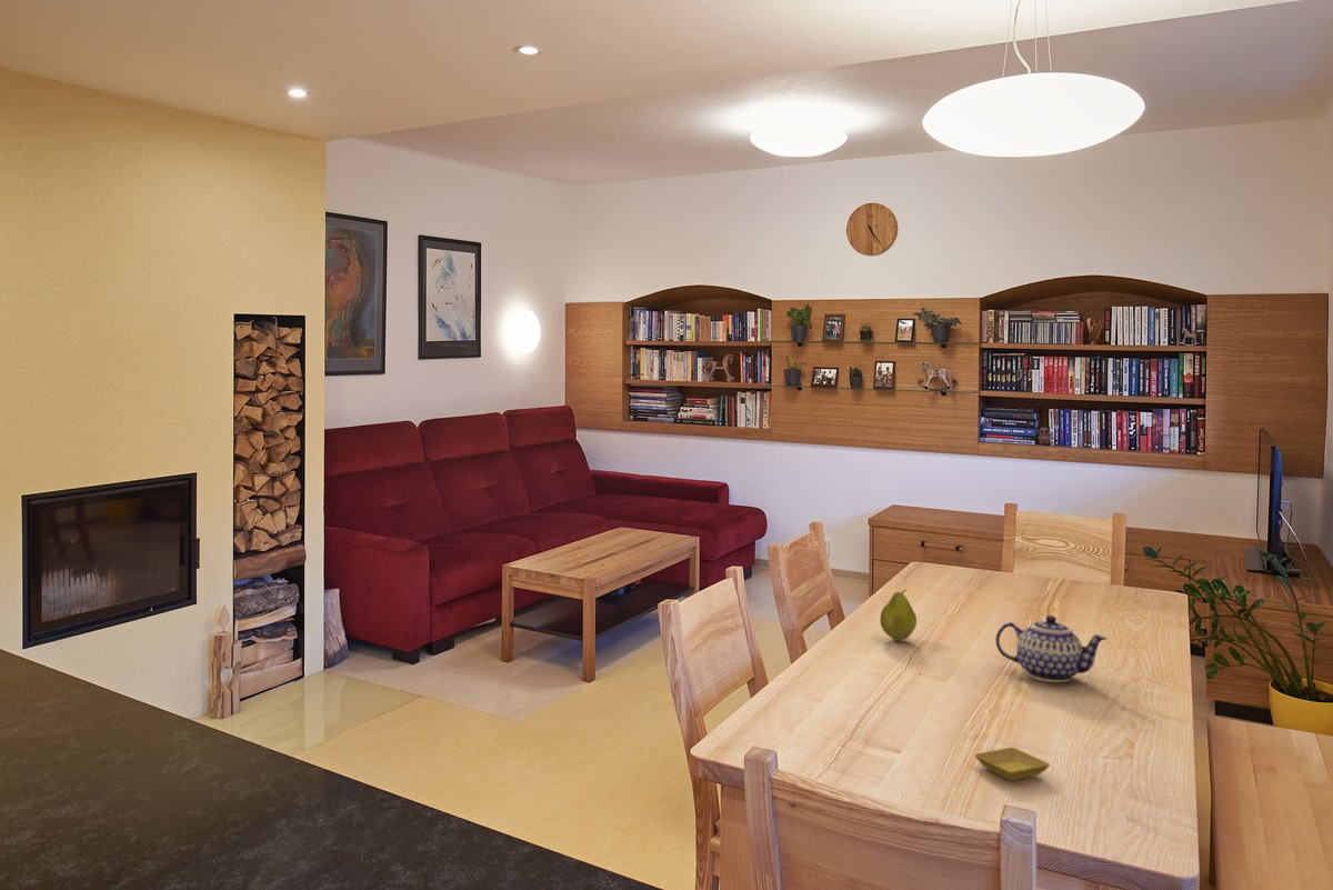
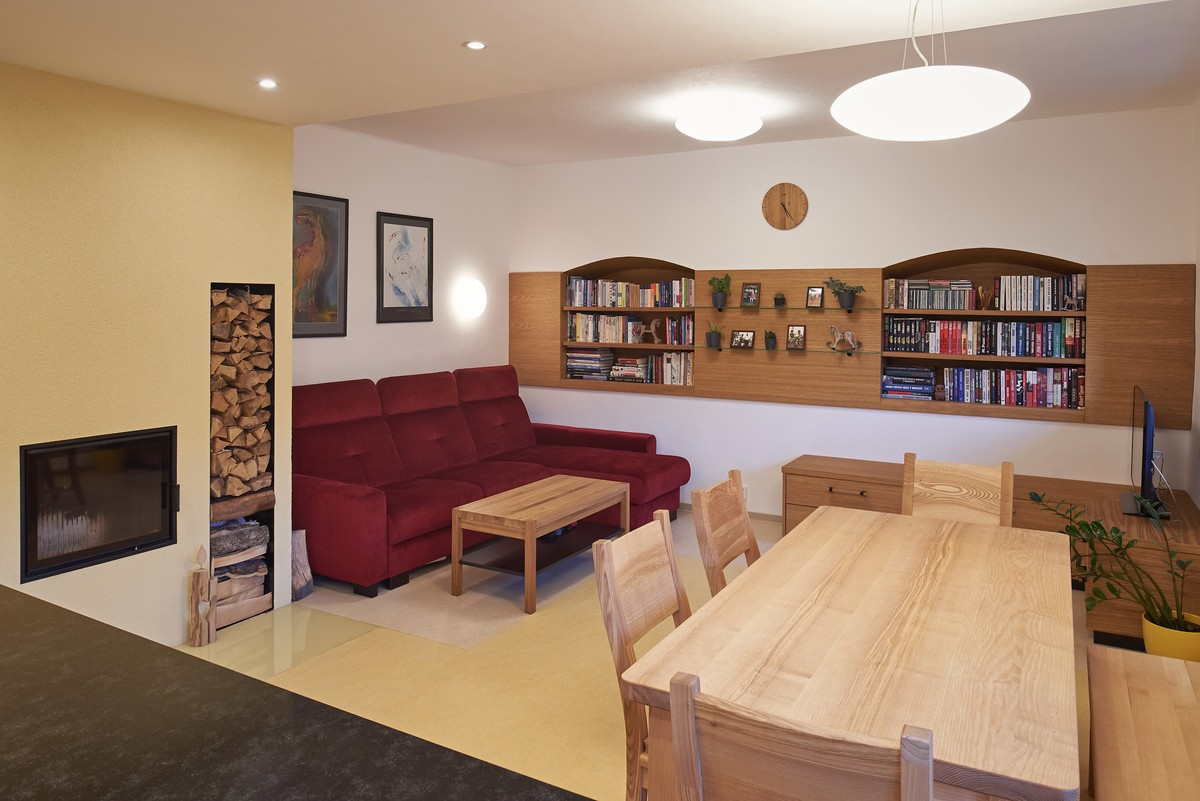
- fruit (898, 614)
- saucer (1011, 764)
- teapot (1050, 646)
